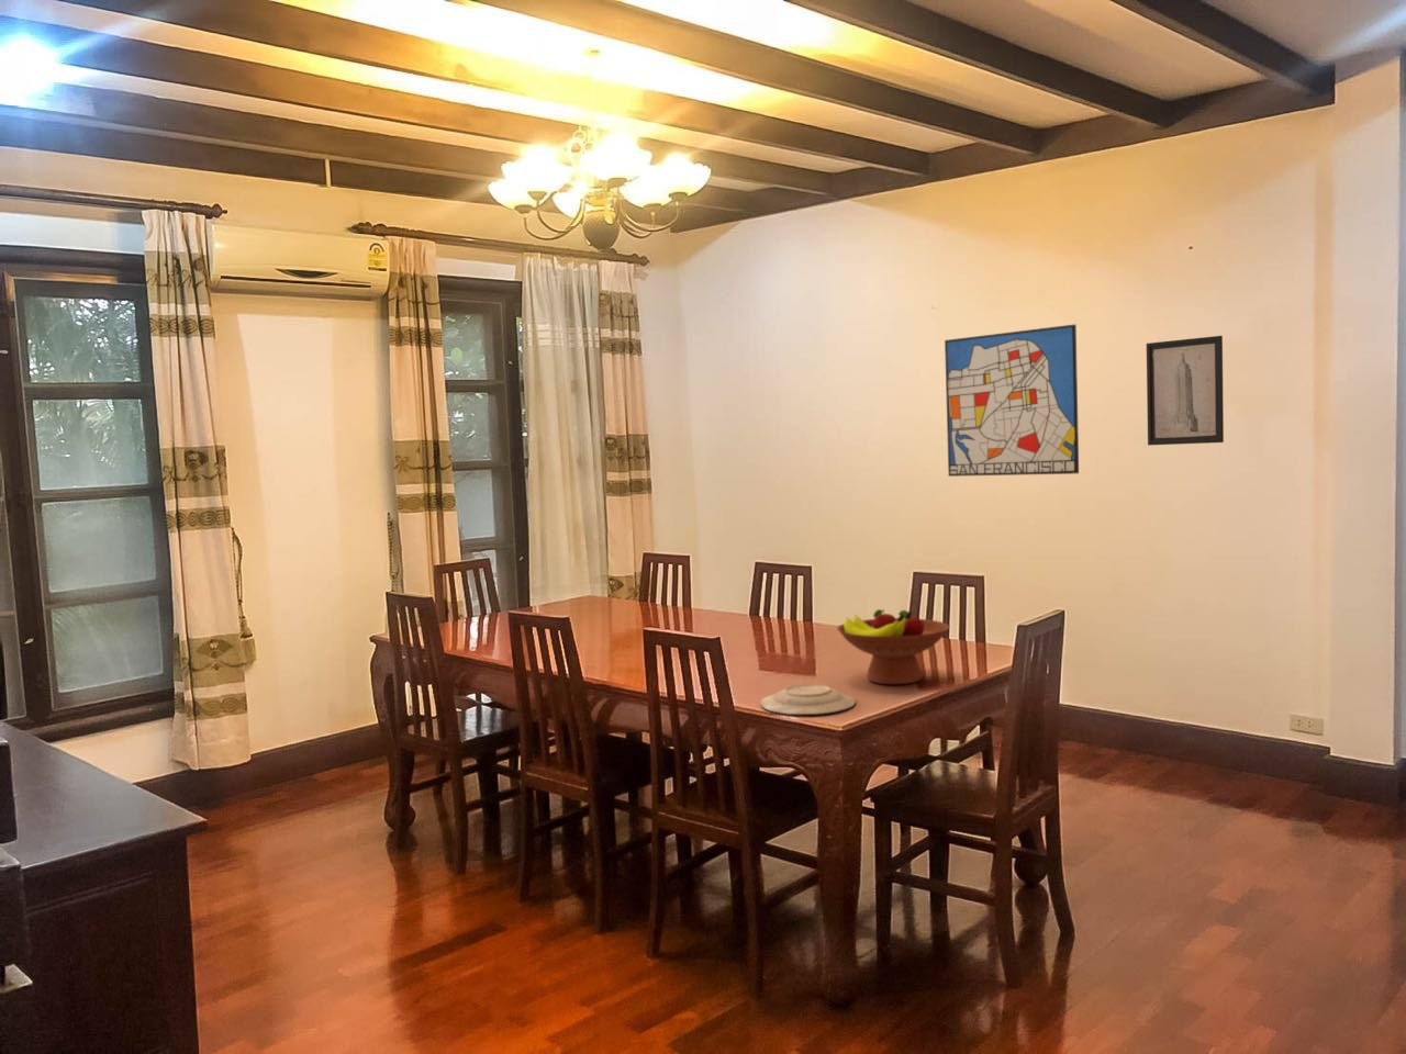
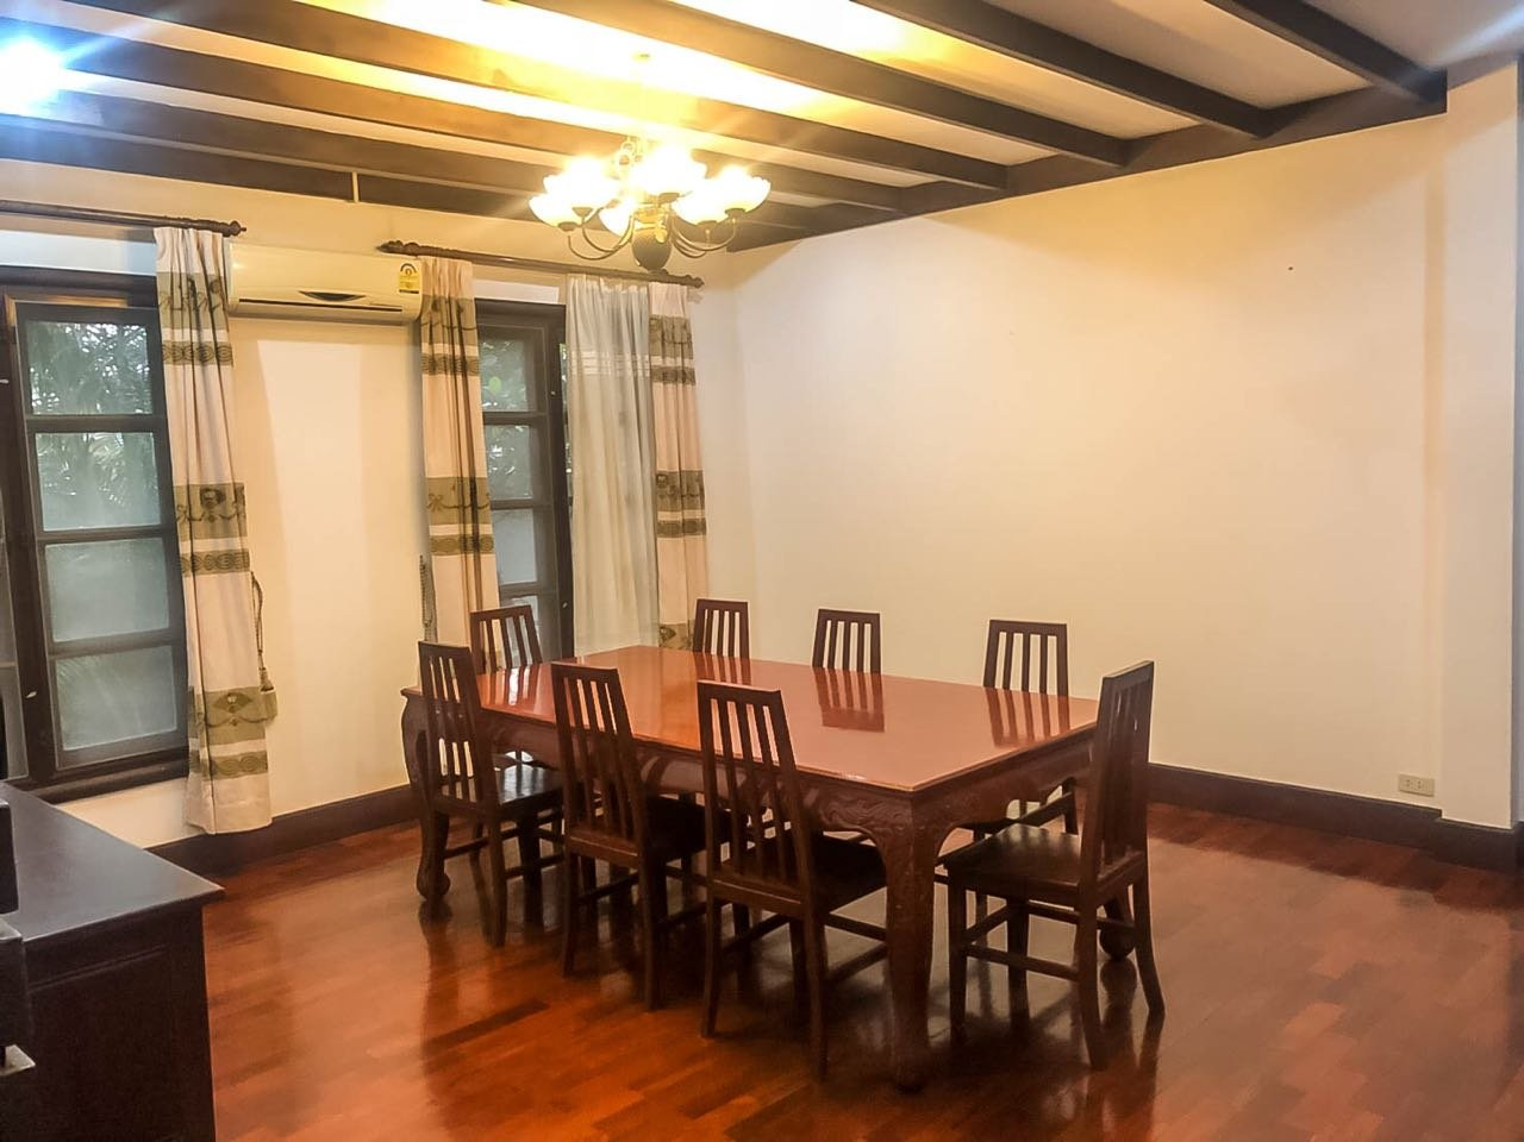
- fruit bowl (893, 642)
- plate (807, 696)
- wall art (1009, 404)
- wall art (1185, 391)
